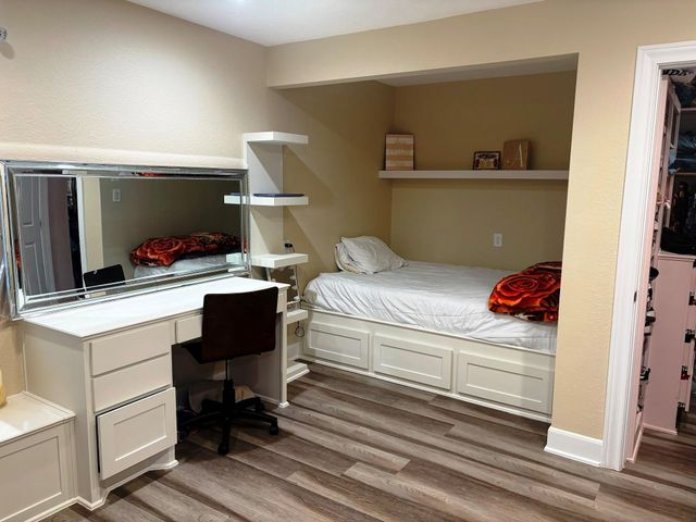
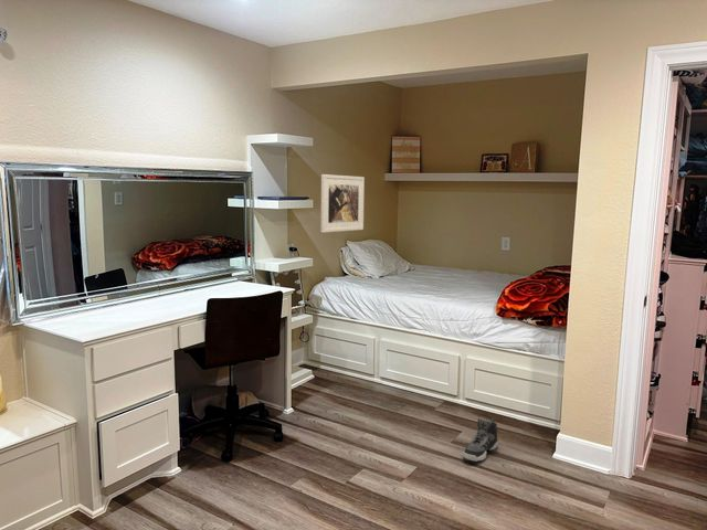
+ sneaker (479, 436)
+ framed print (342, 203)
